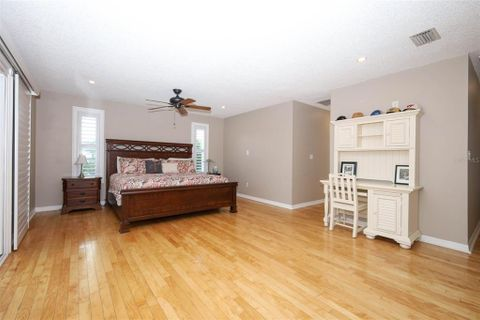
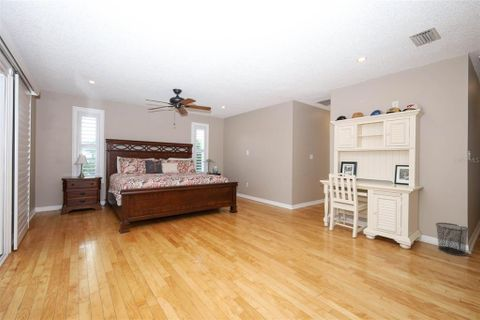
+ waste bin (451, 238)
